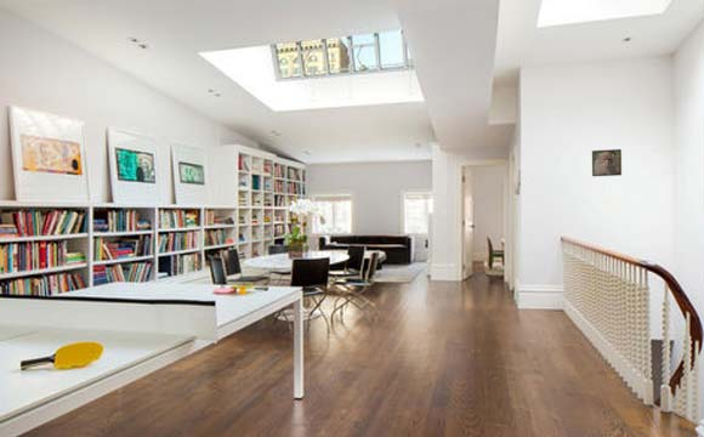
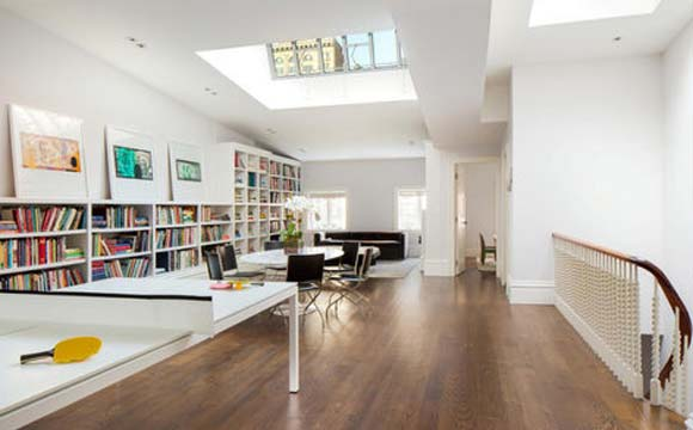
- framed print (606, 163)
